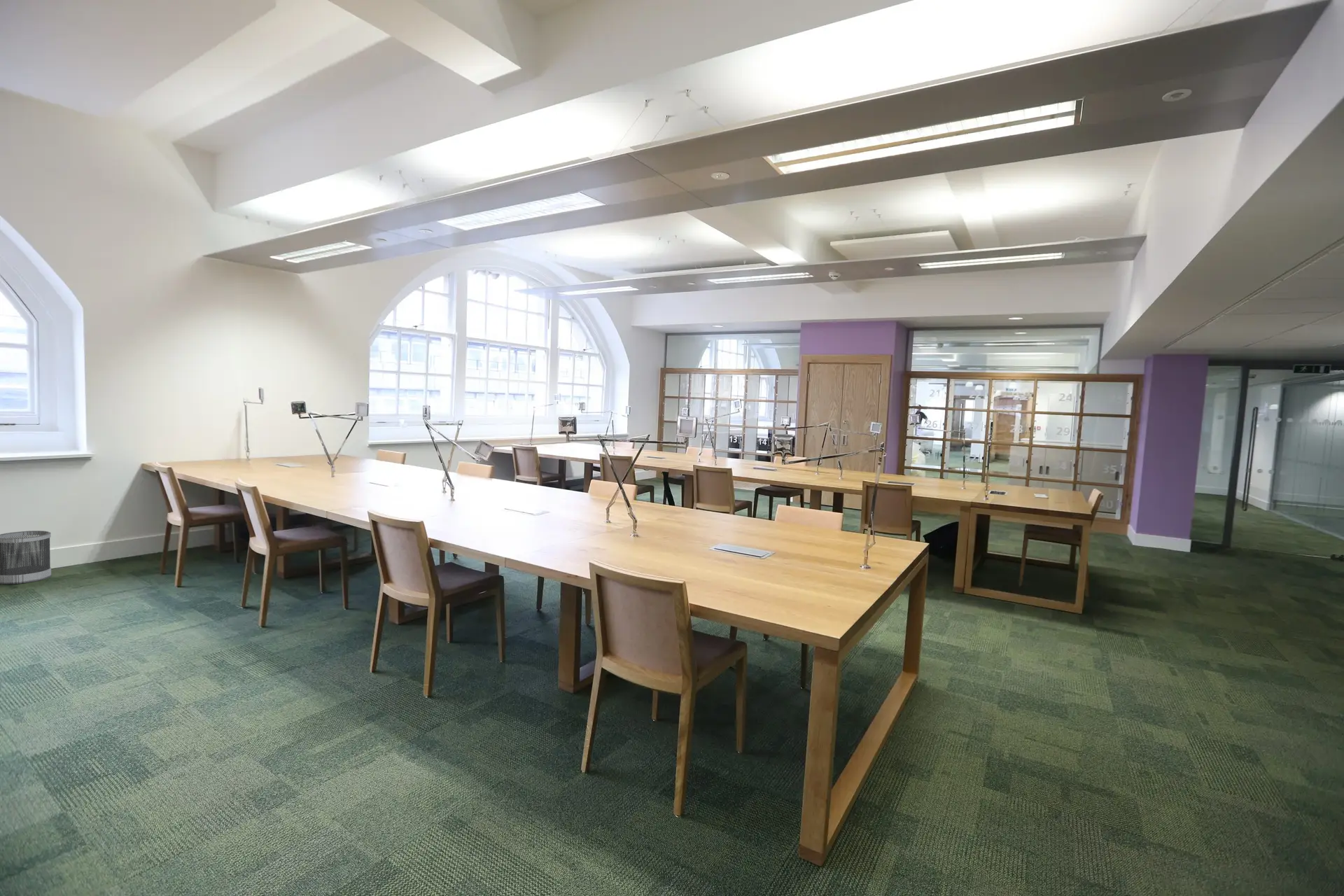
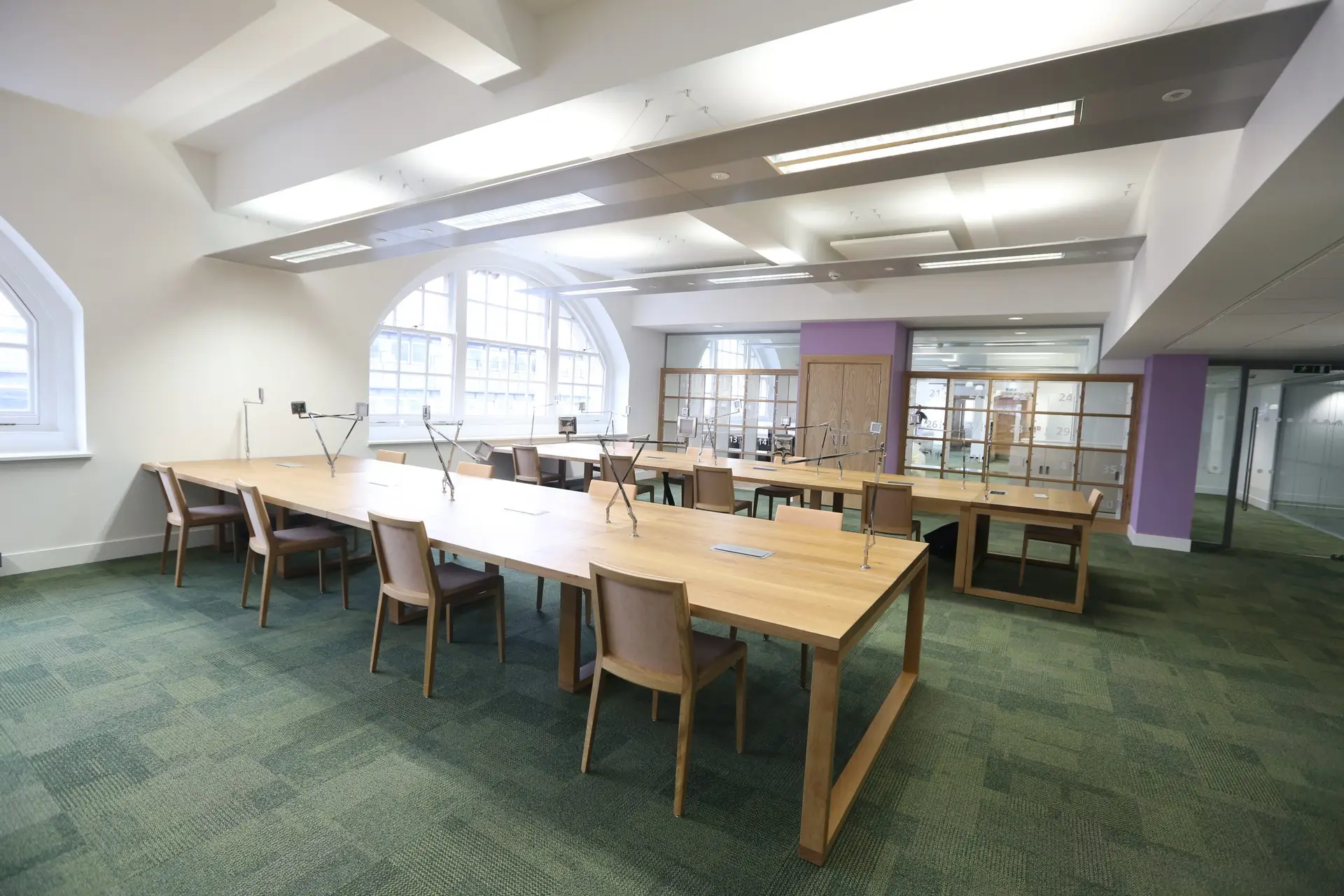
- wastebasket (23, 556)
